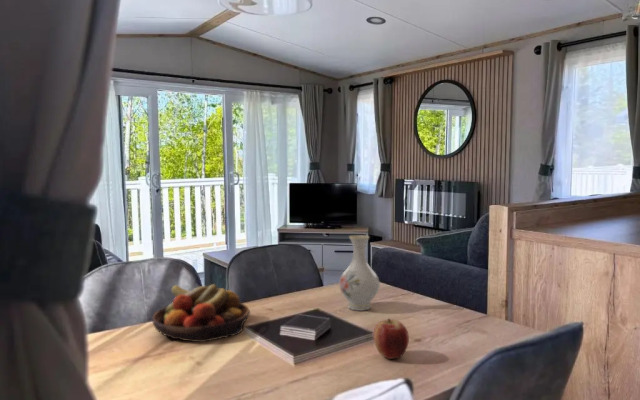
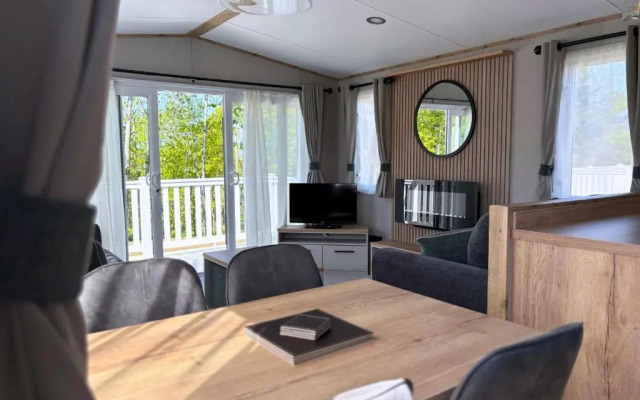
- fruit bowl (201, 308)
- apple (391, 337)
- vase (359, 272)
